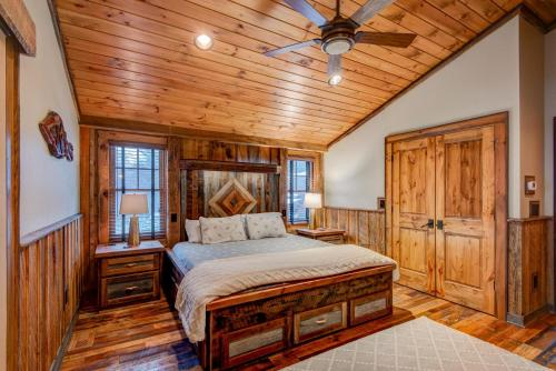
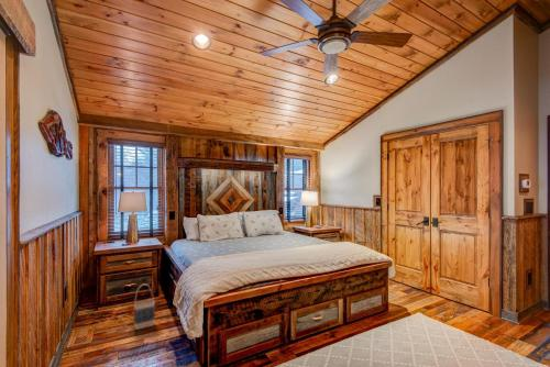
+ bag (144, 304)
